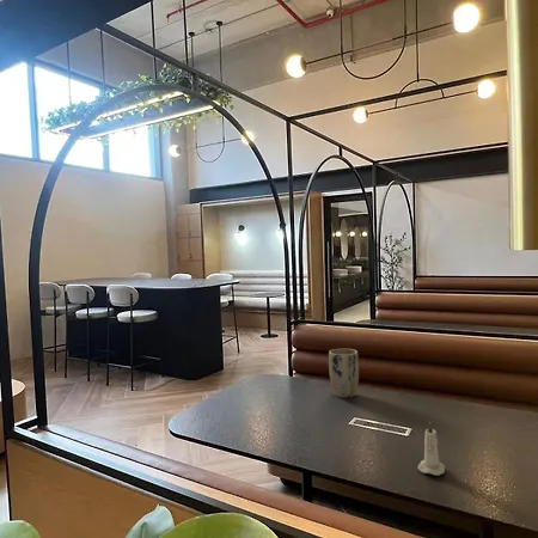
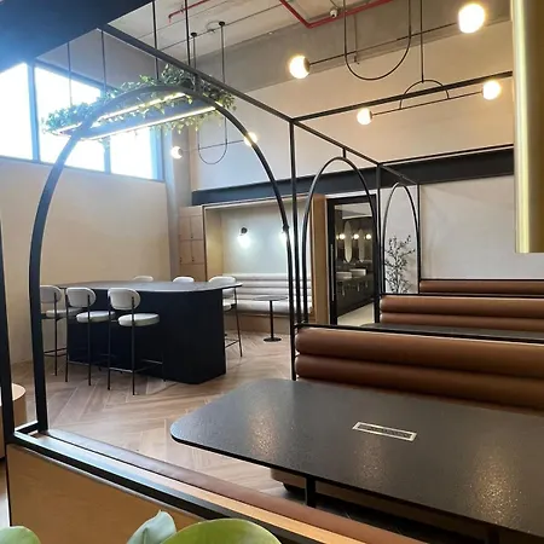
- plant pot (343, 373)
- candle (430, 445)
